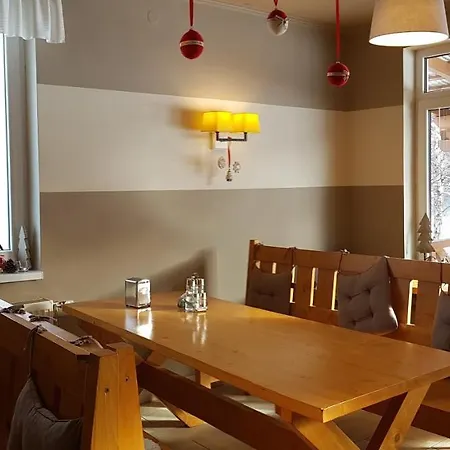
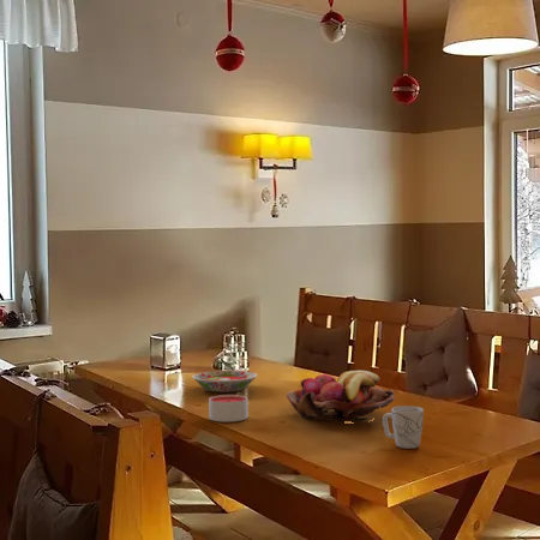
+ mug (402, 426)
+ candle (228, 407)
+ fruit basket (341, 394)
+ bowl (224, 382)
